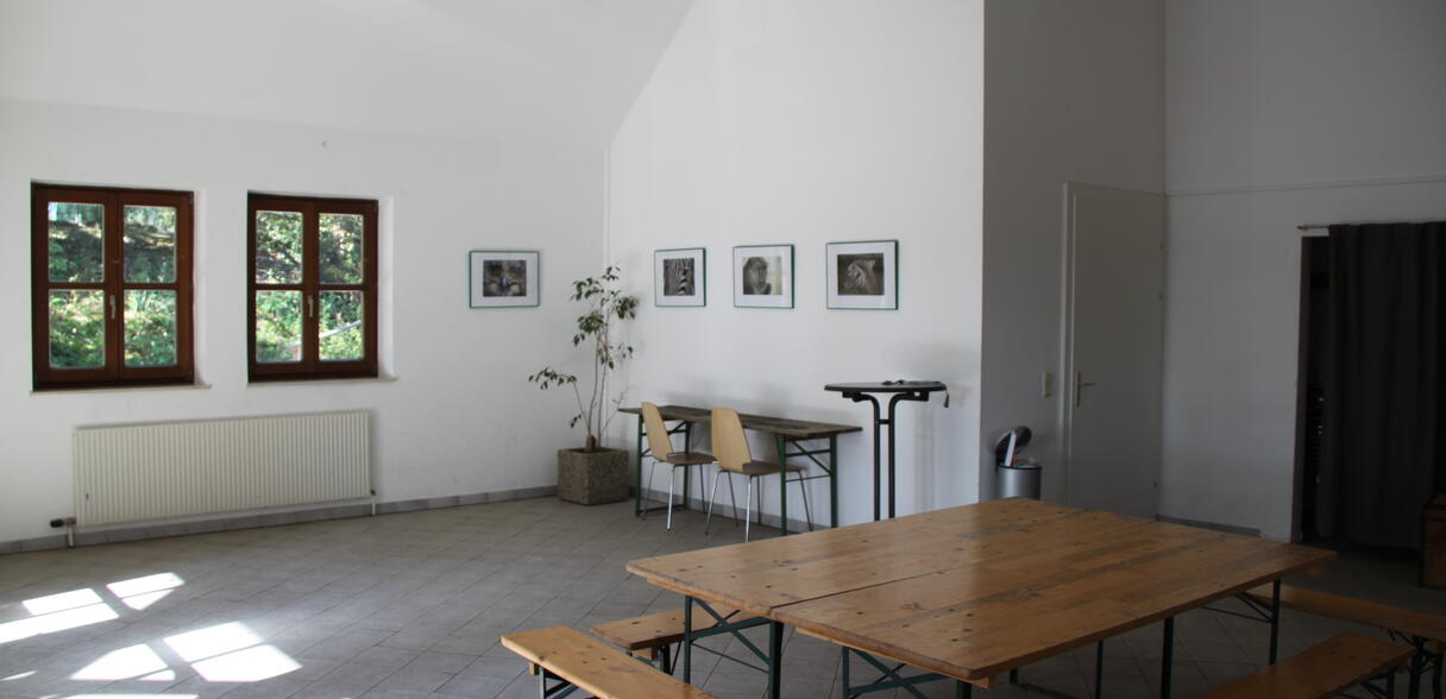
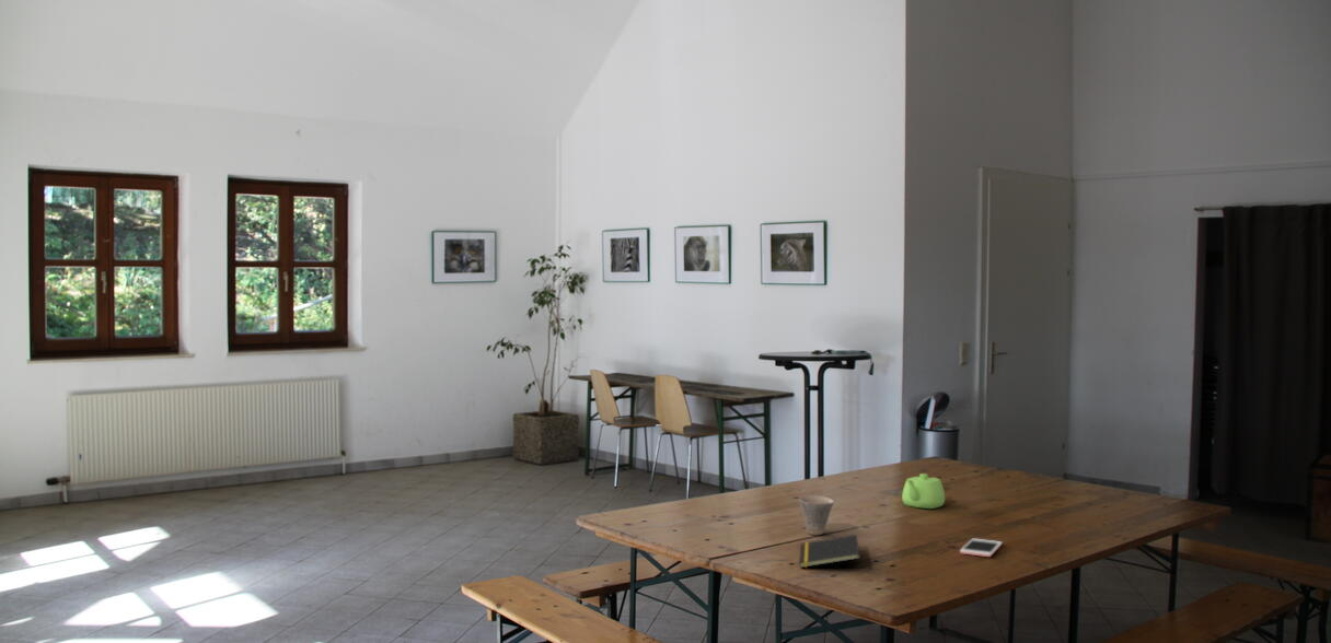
+ teapot (922, 489)
+ cell phone (981, 547)
+ cup (815, 516)
+ notepad (829, 550)
